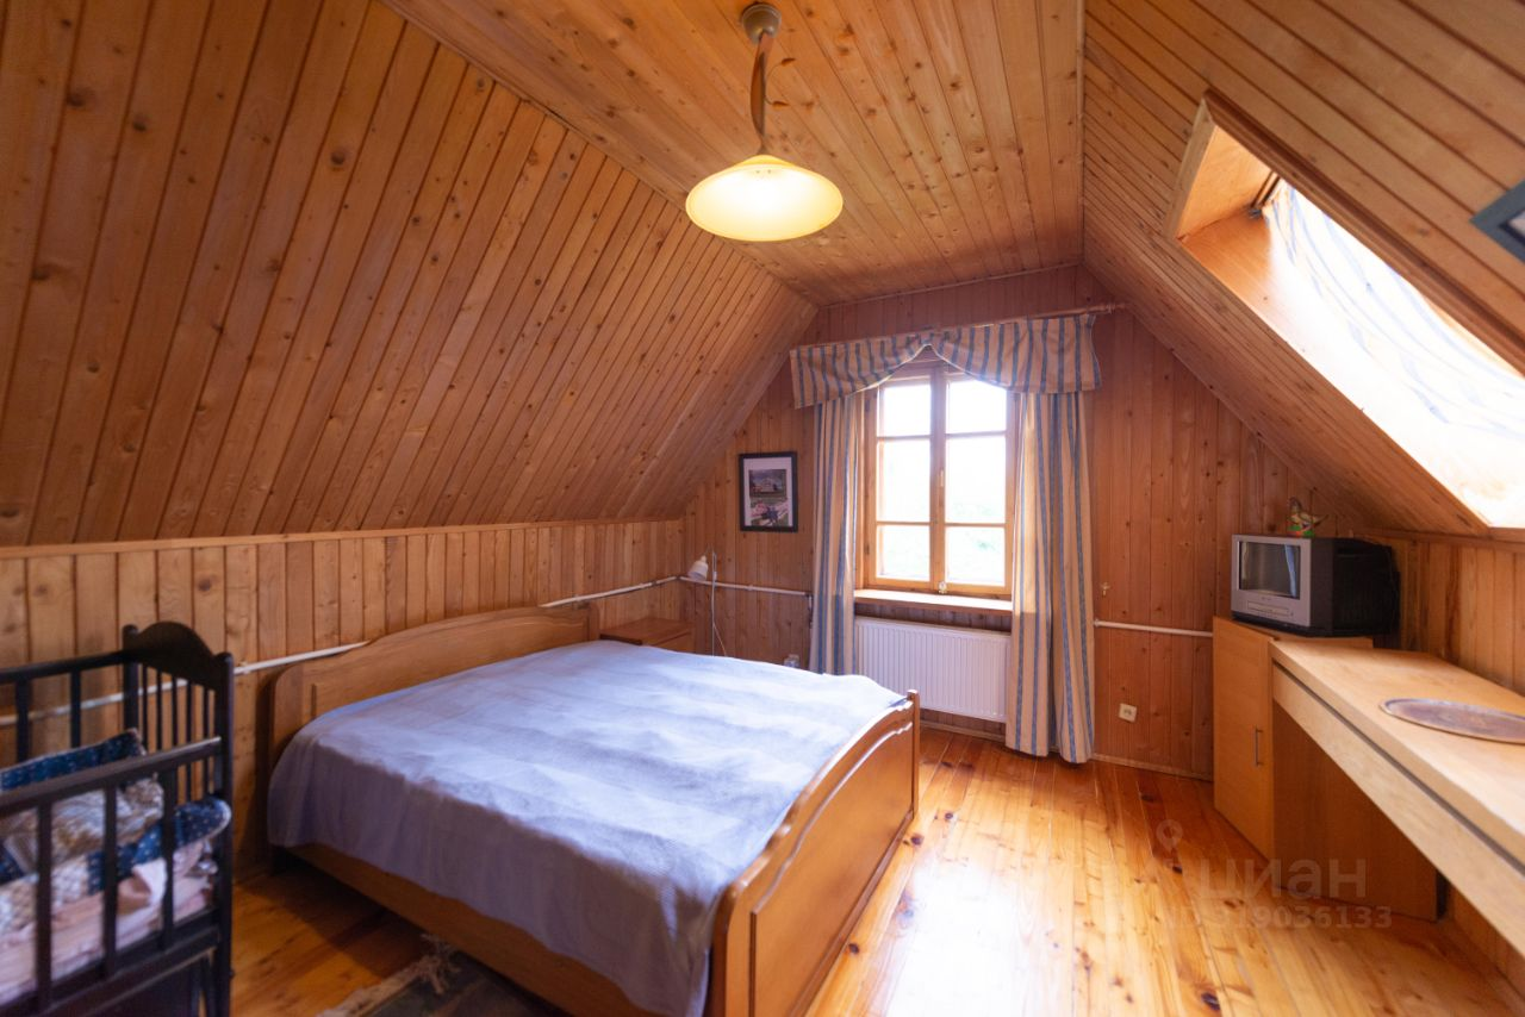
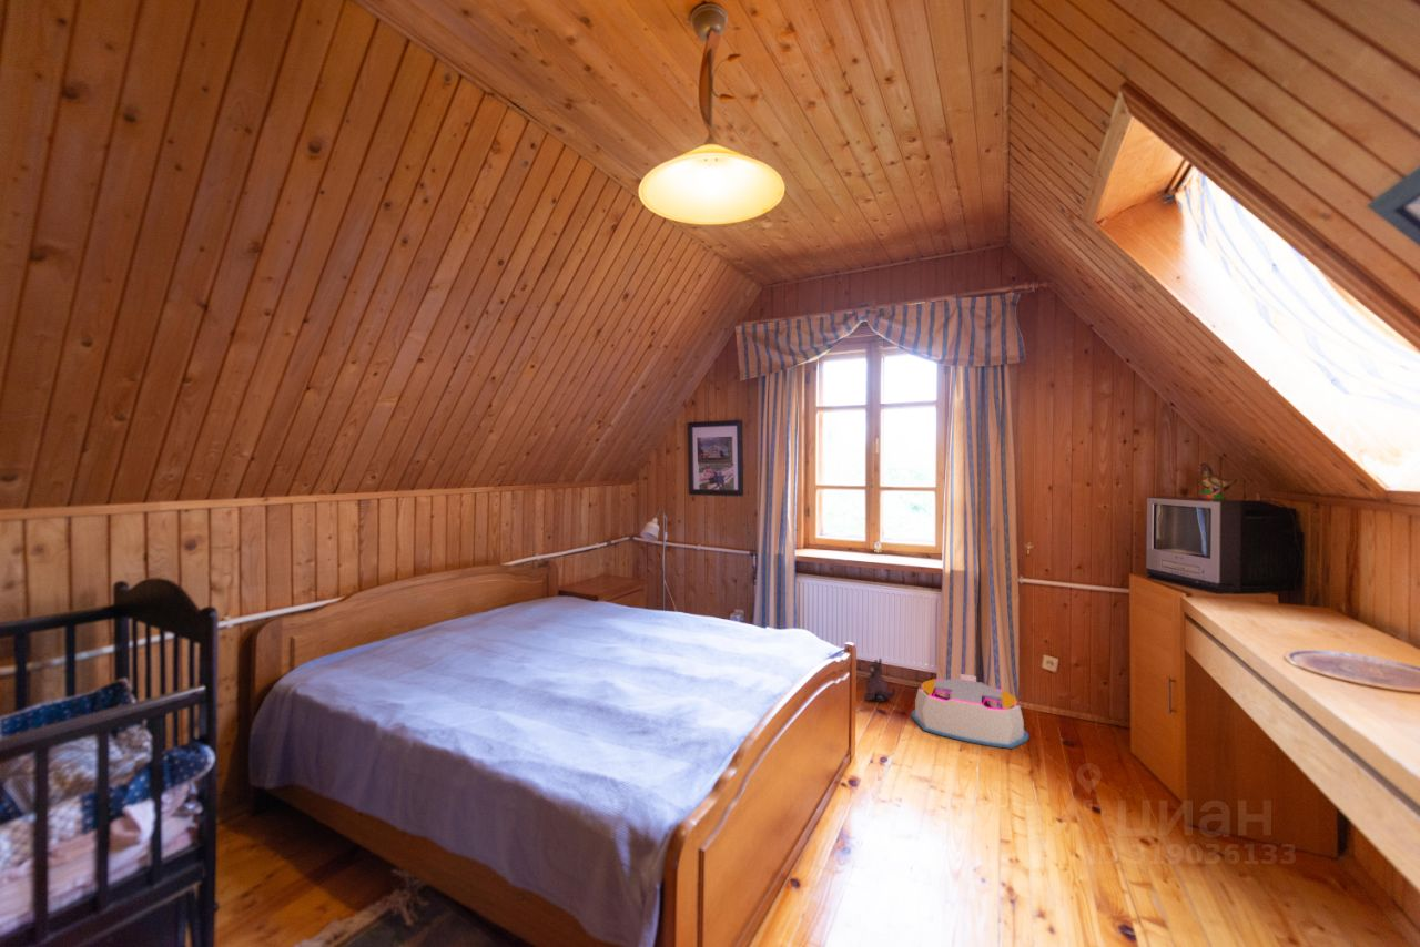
+ storage bin (967, 705)
+ plush toy (881, 680)
